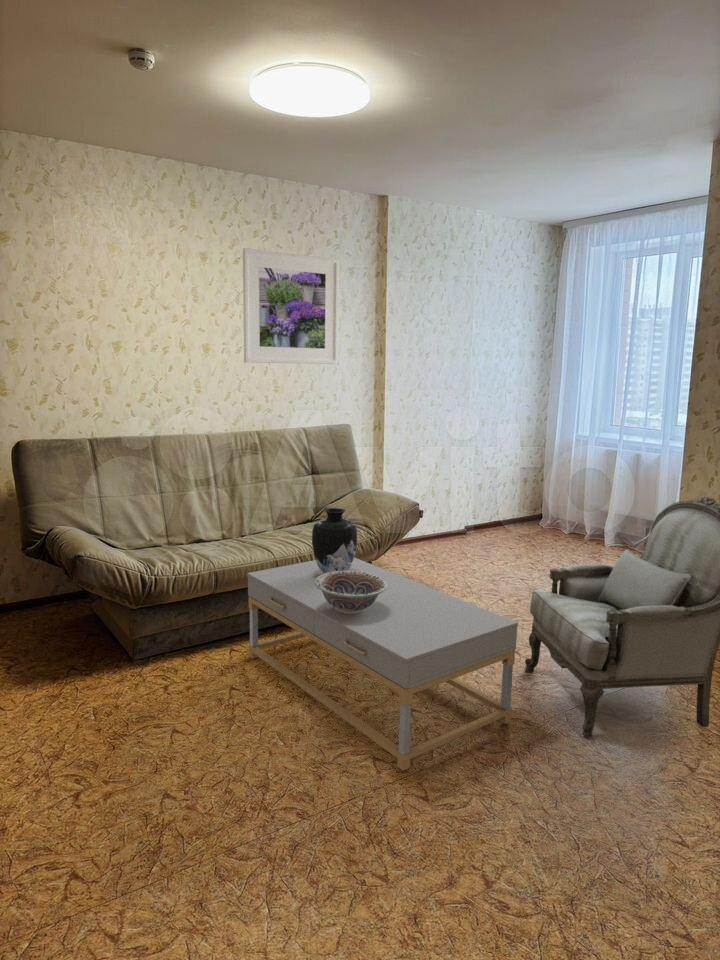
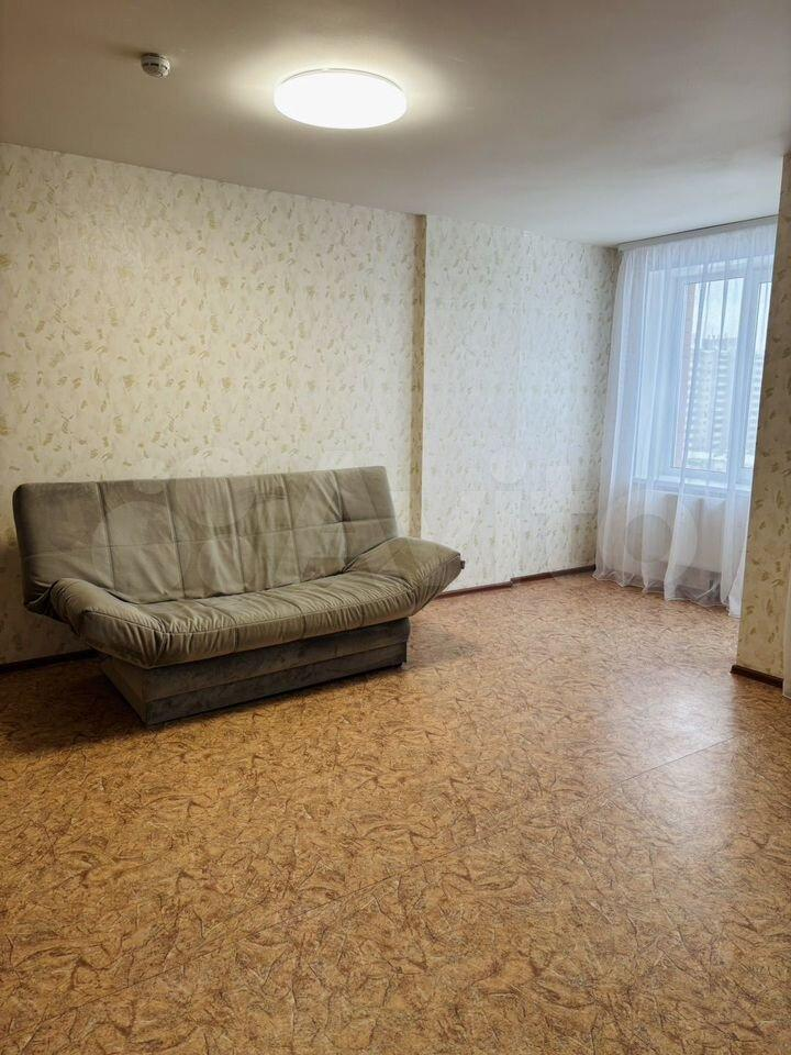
- vase (334, 542)
- armchair (629, 600)
- decorative bowl (350, 594)
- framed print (292, 309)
- coffee table (367, 642)
